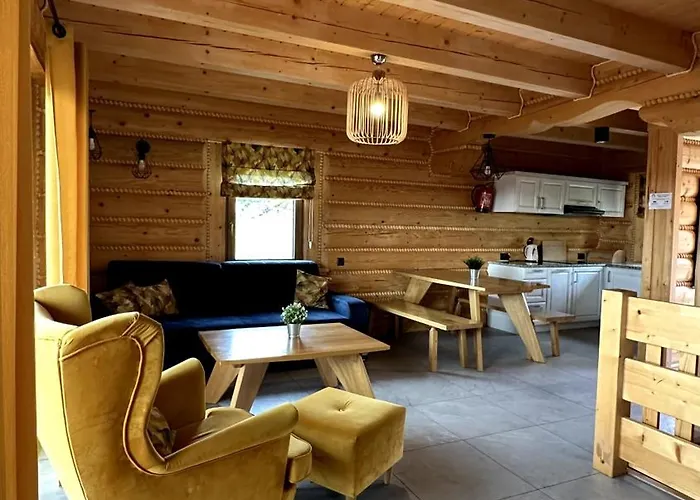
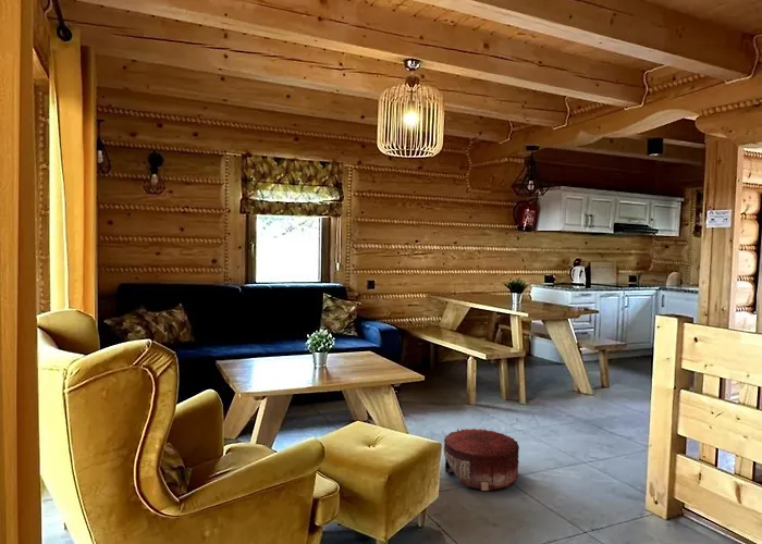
+ pouf (480, 455)
